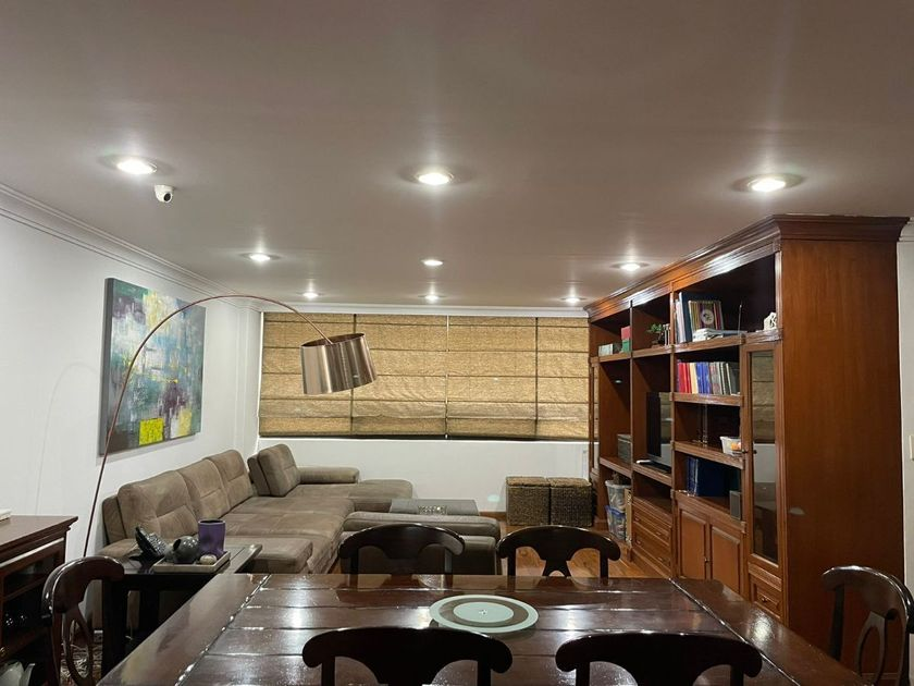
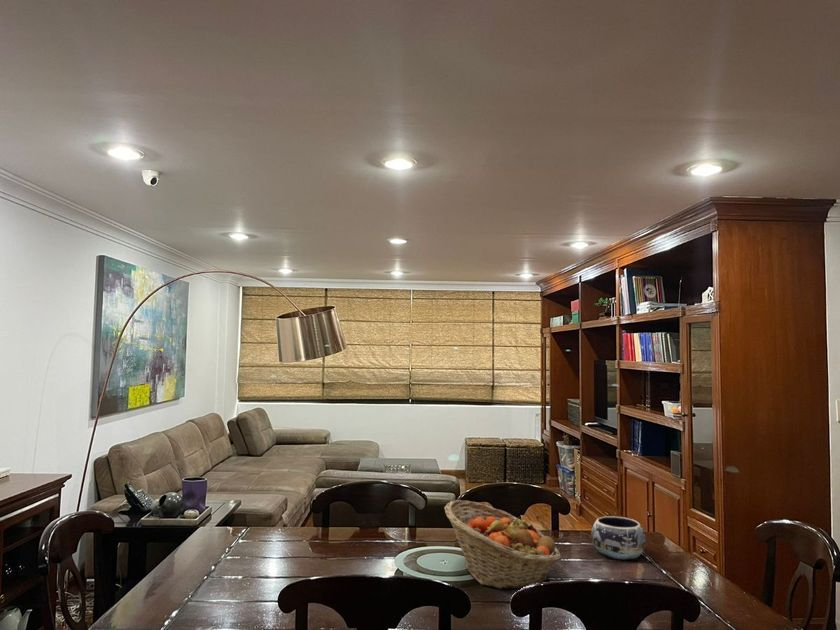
+ decorative bowl (618, 537)
+ fruit basket (500, 539)
